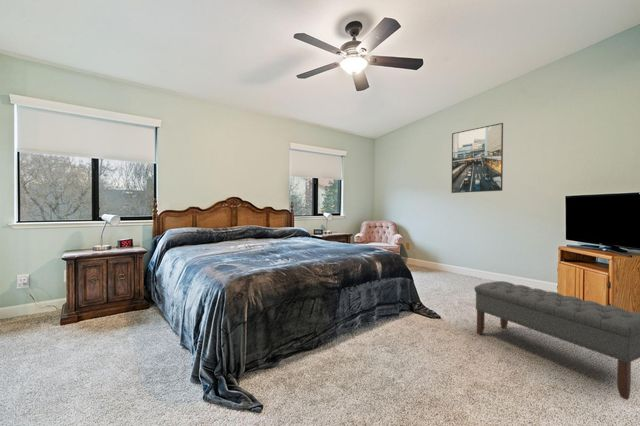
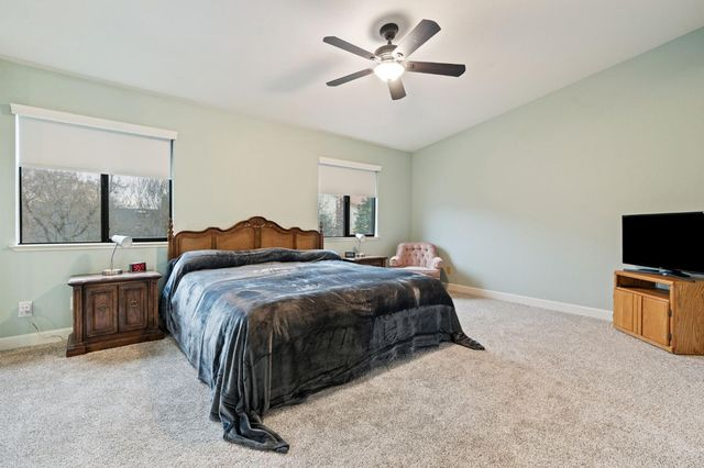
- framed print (475, 160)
- bench (550, 325)
